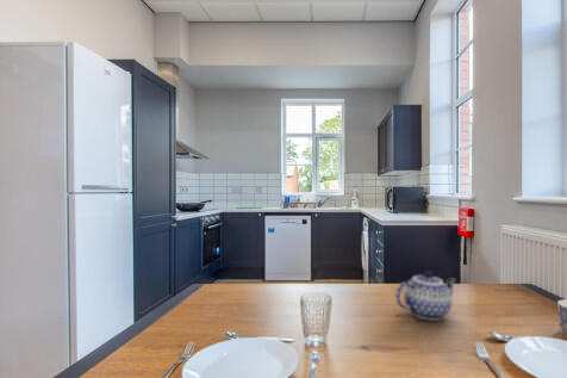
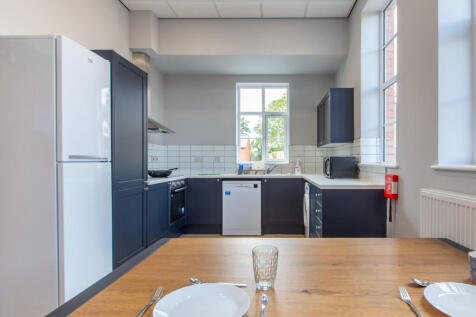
- teapot (426, 292)
